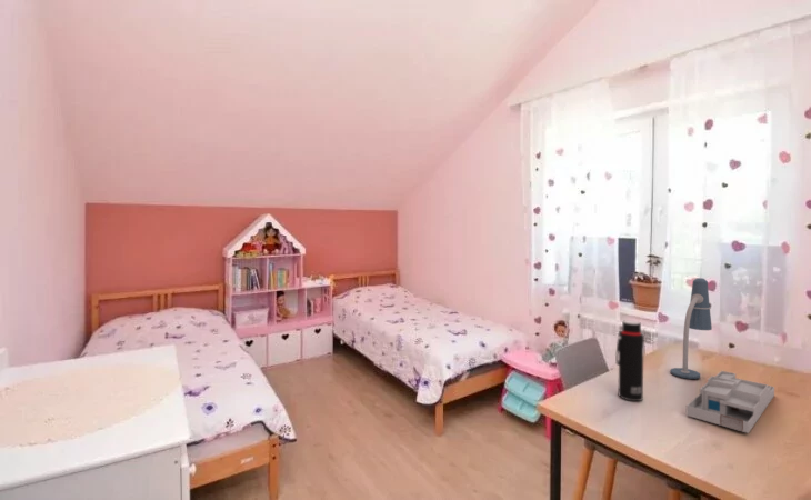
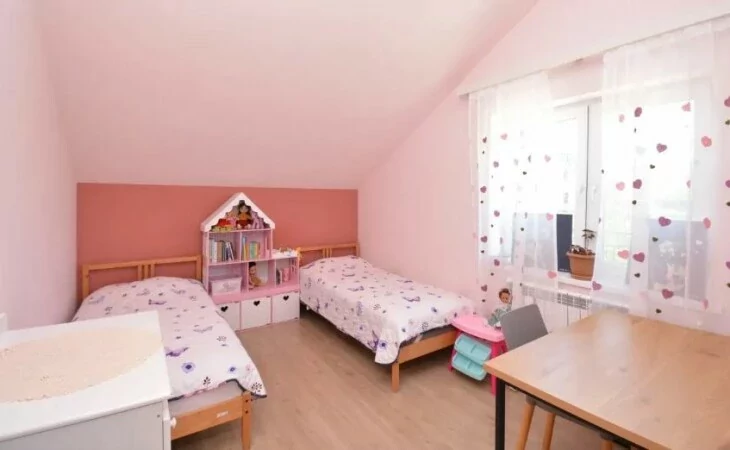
- desk organizer (732, 392)
- desk lamp (692, 324)
- water bottle (629, 359)
